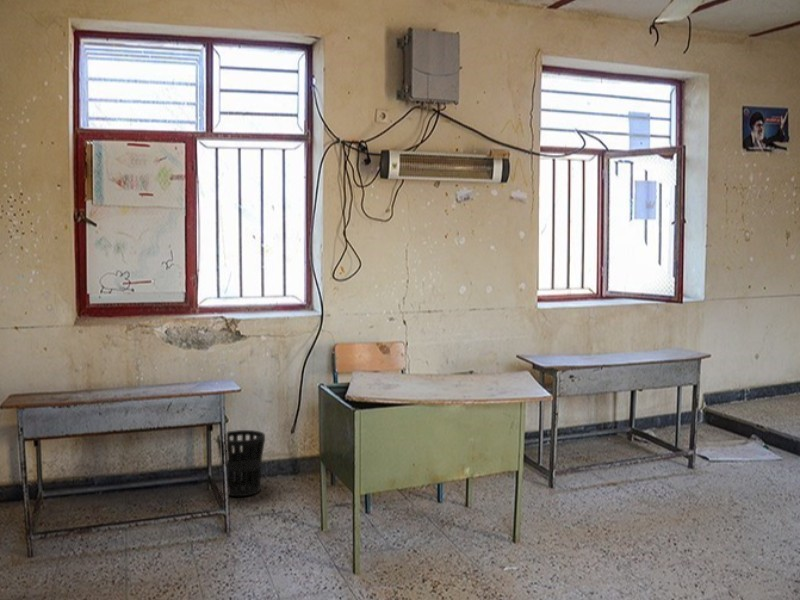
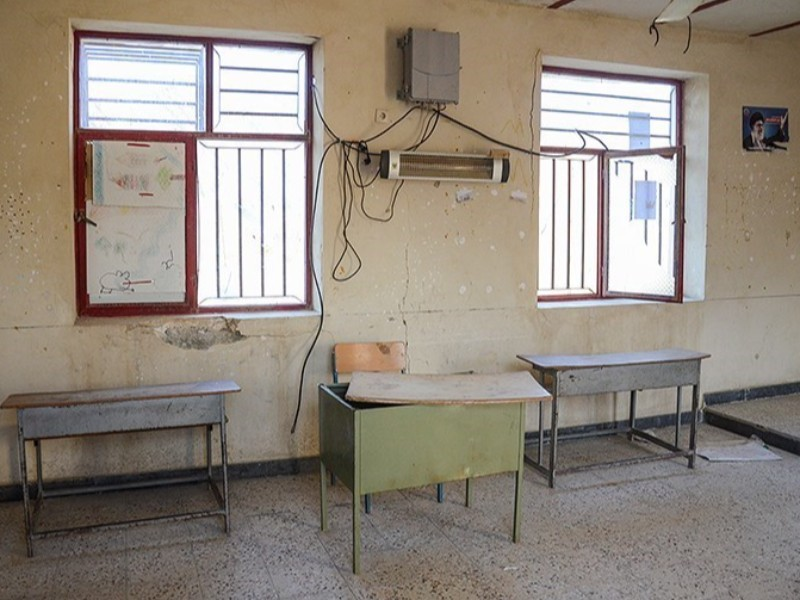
- wastebasket (241, 462)
